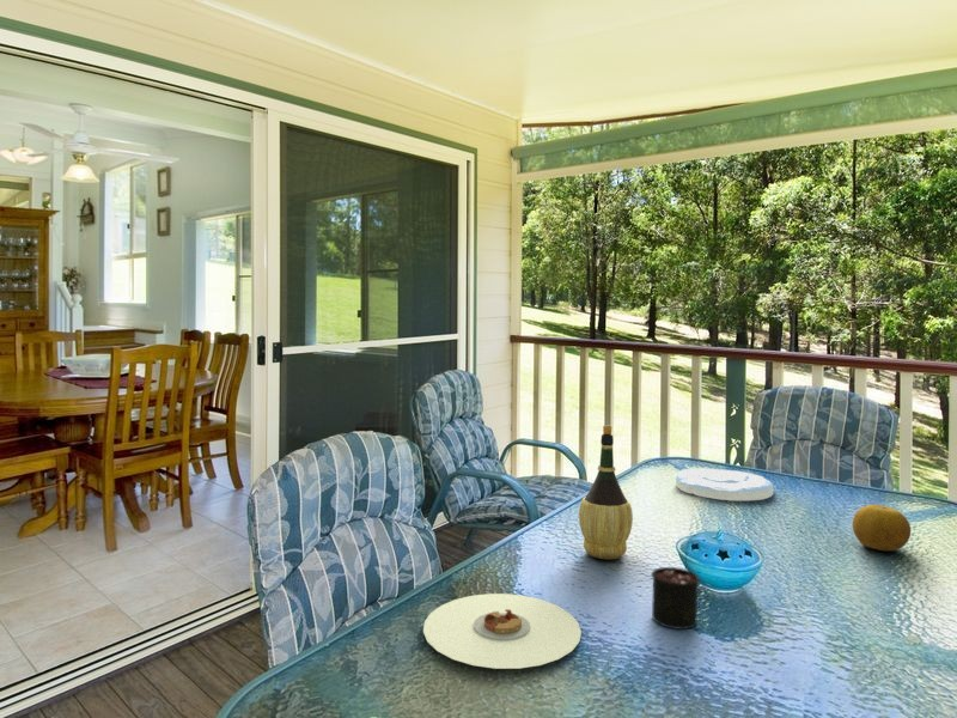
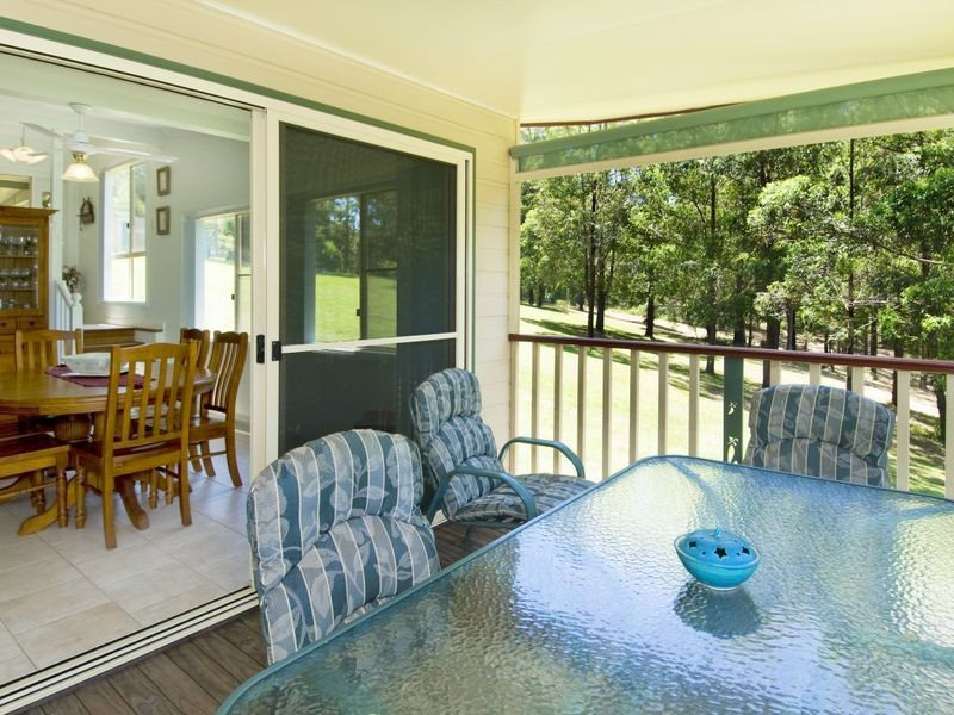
- plate (723, 481)
- candle (675, 586)
- plate (501, 621)
- wine bottle (605, 489)
- fruit (880, 527)
